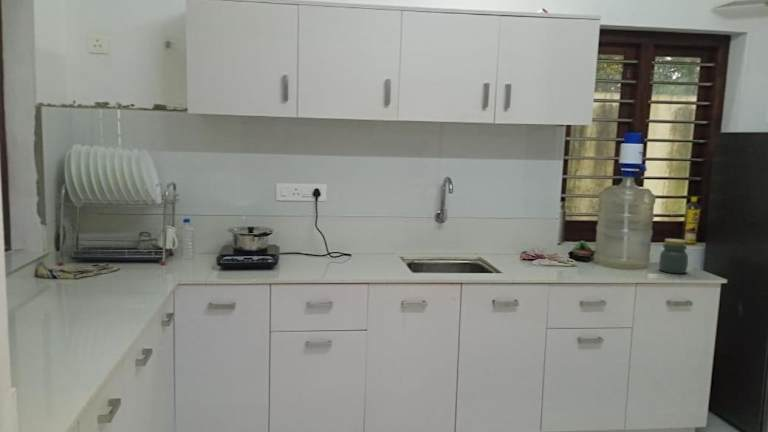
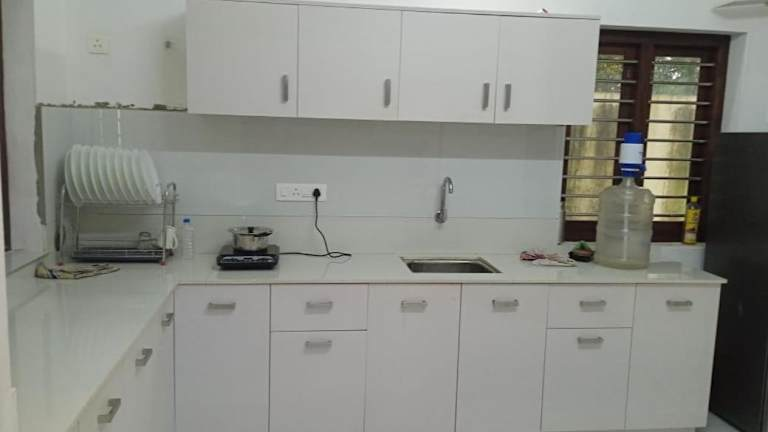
- jar (674, 255)
